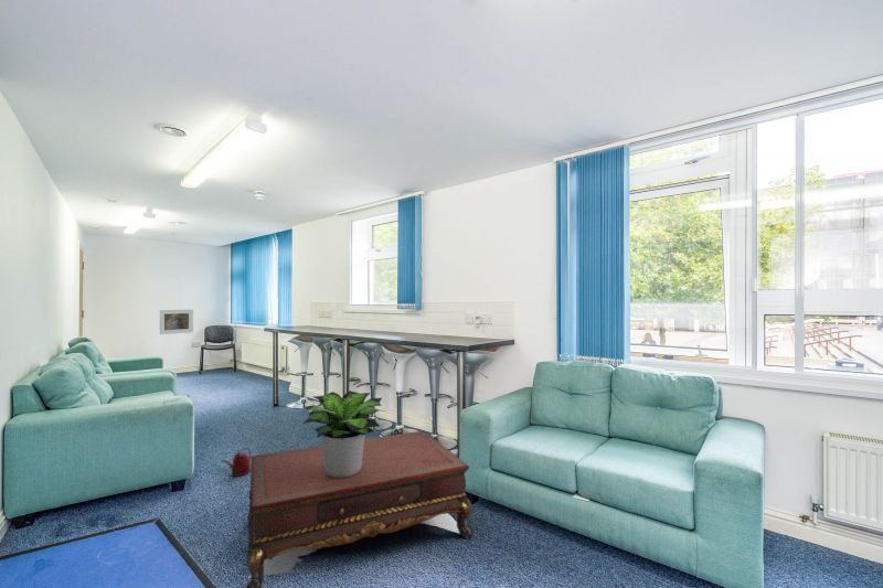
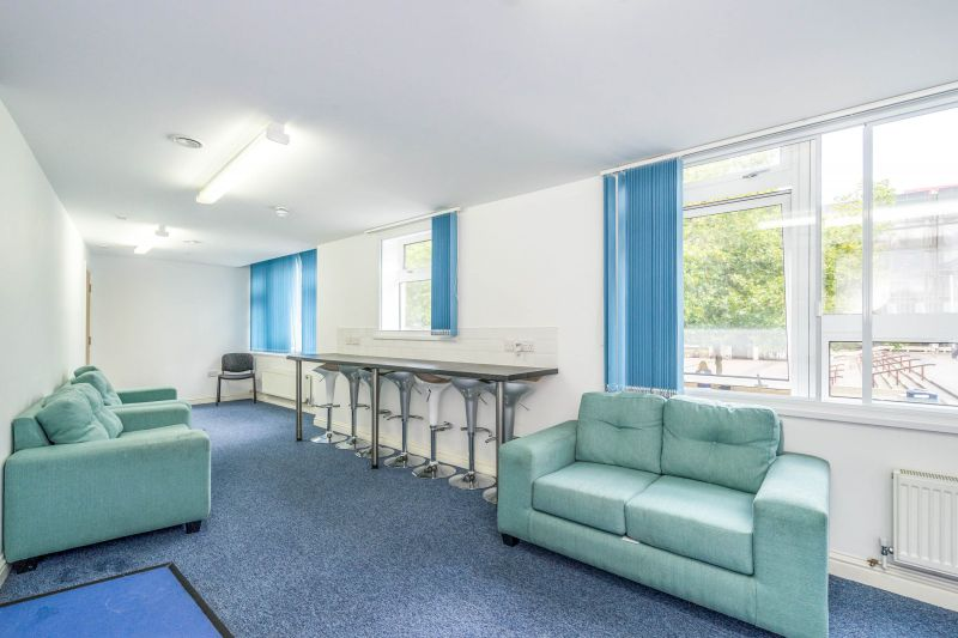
- watering can (236, 462)
- potted plant (349, 436)
- coffee table (353, 493)
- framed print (177, 321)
